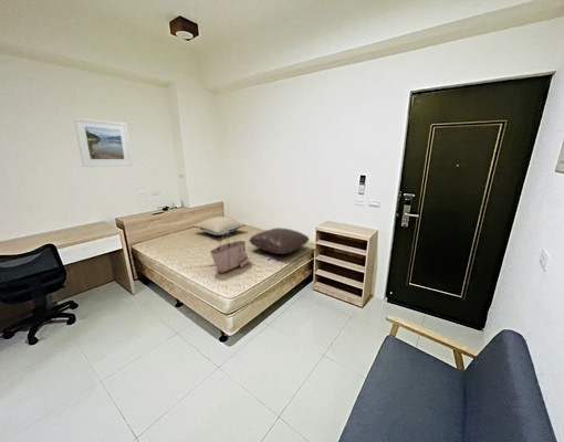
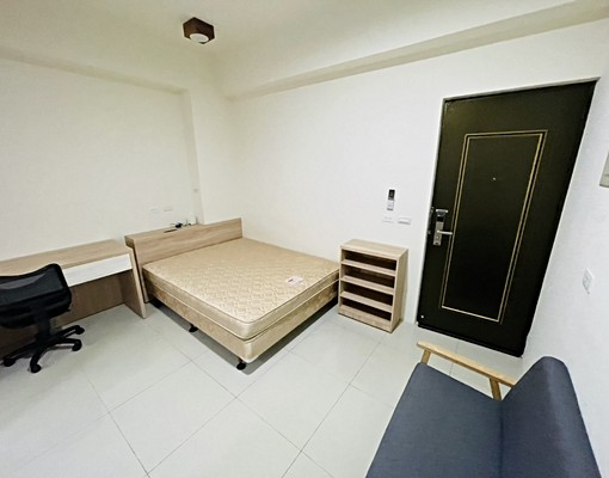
- pillow (279, 240)
- tote bag (229, 251)
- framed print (105, 144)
- pillow (220, 224)
